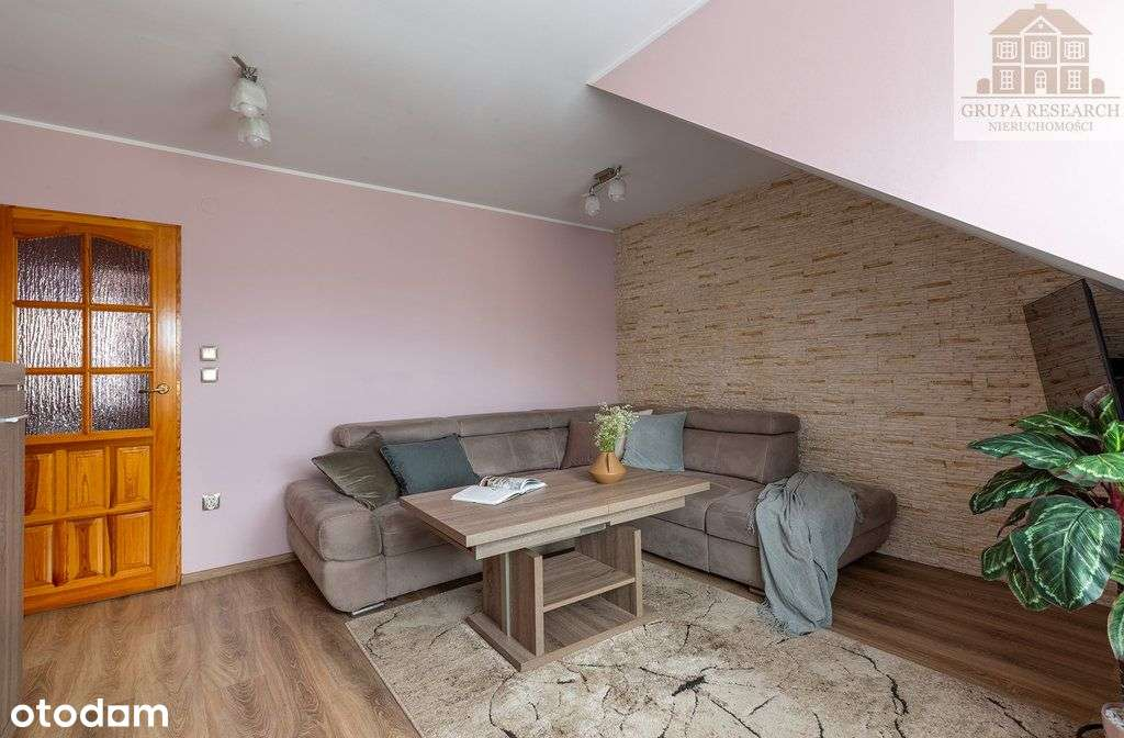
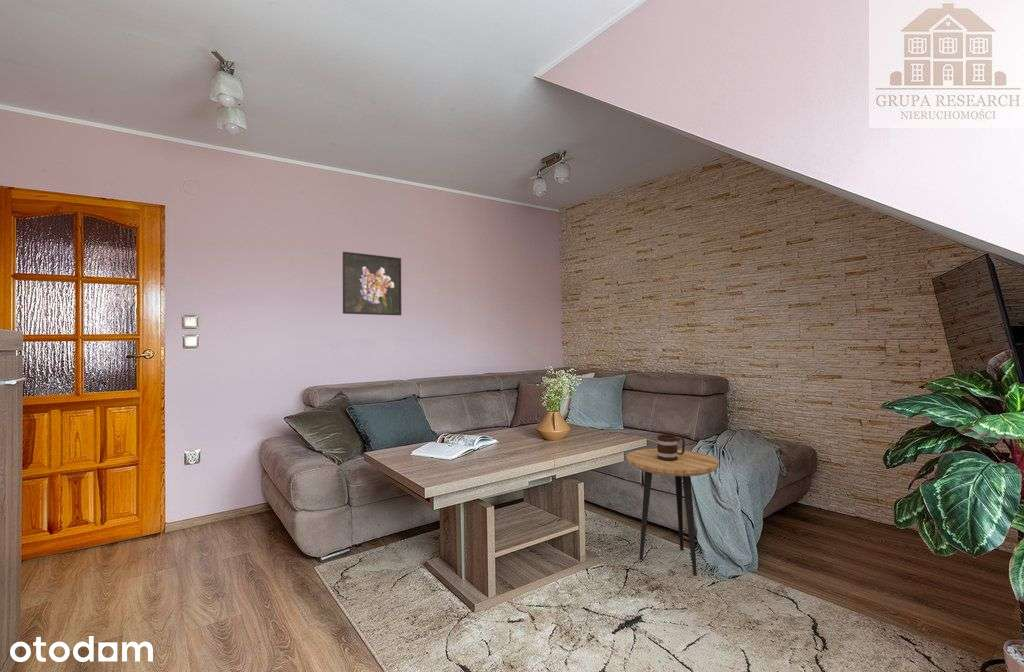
+ mug (671, 447)
+ side table (677, 509)
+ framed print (373, 284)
